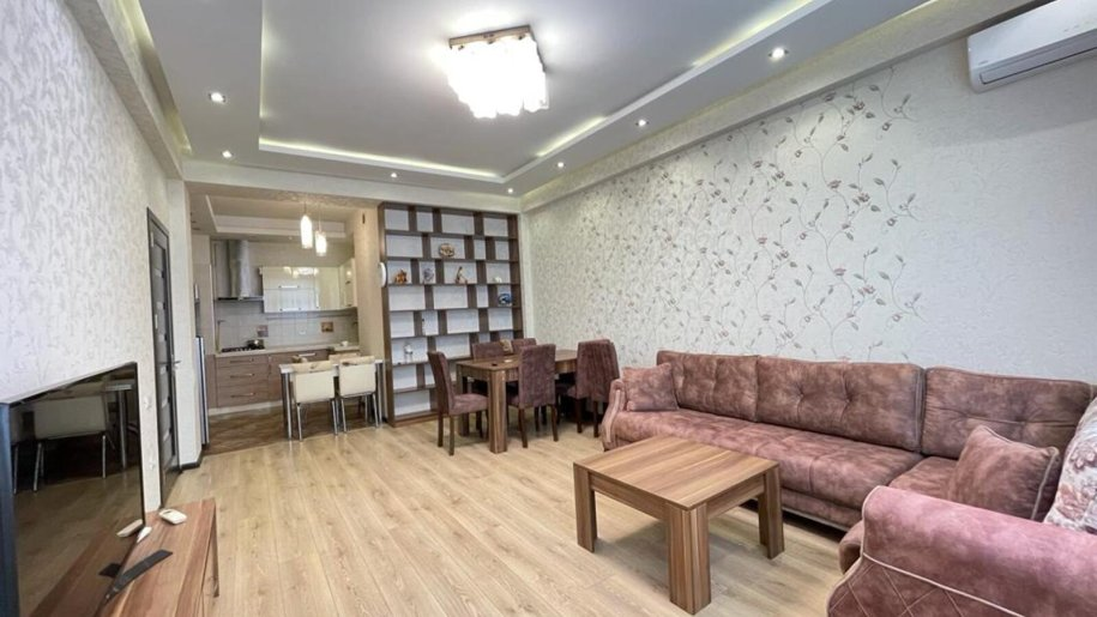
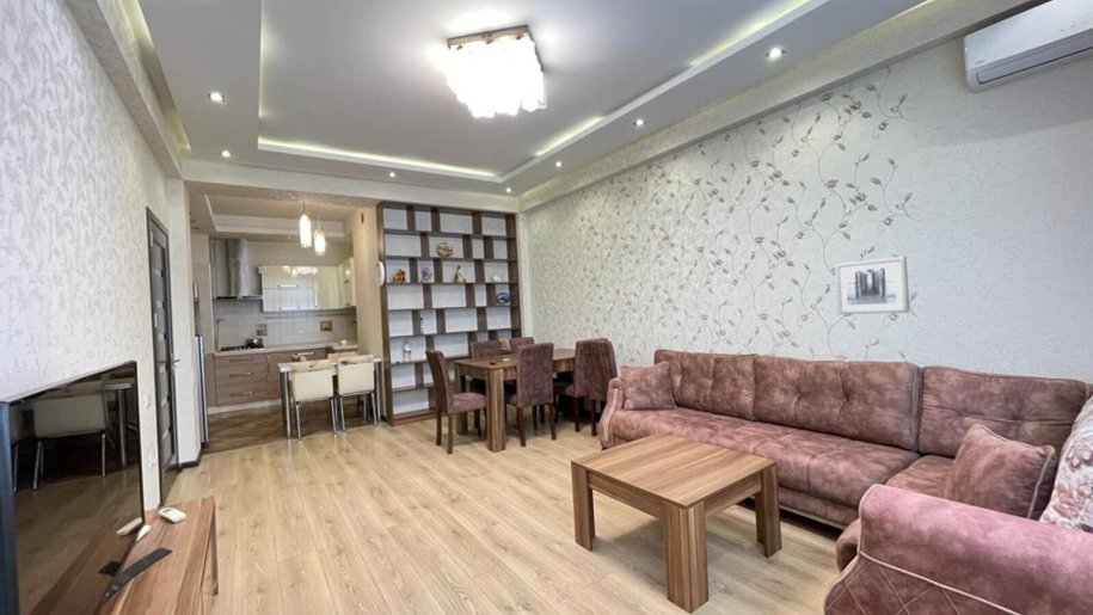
+ wall art (870, 287)
